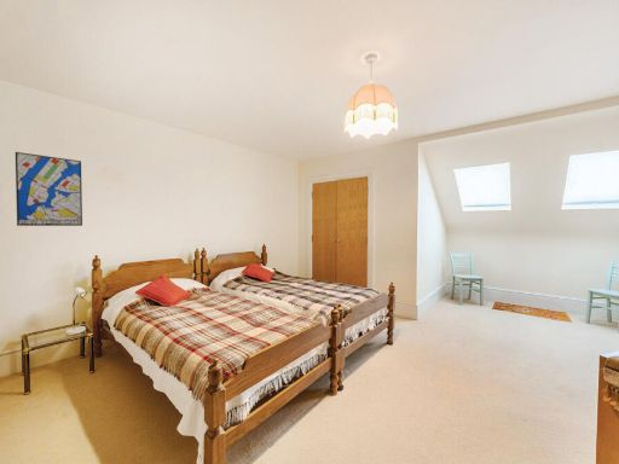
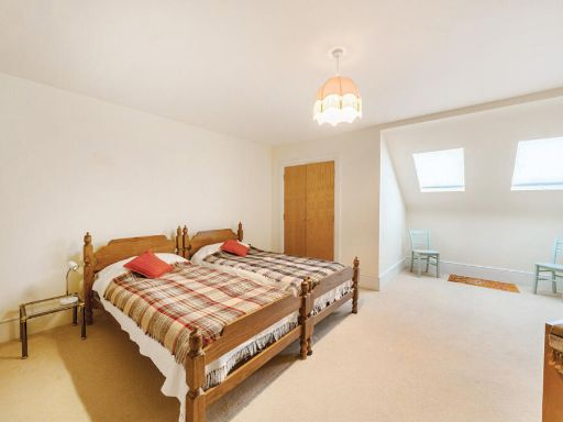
- wall art (51, 191)
